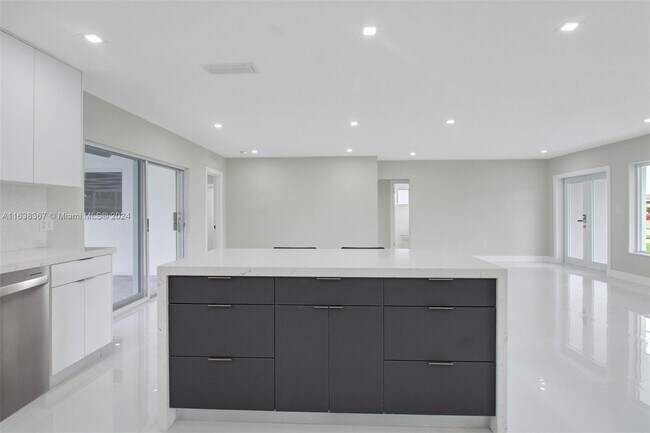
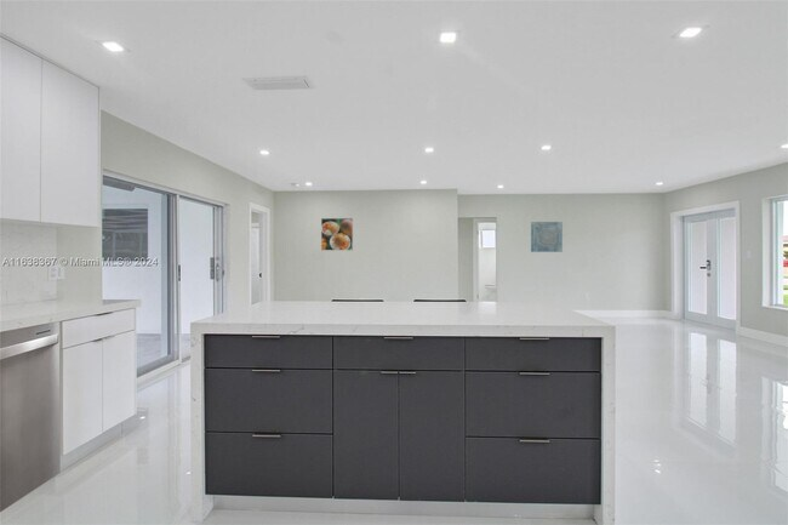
+ wall art (546, 236)
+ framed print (337, 234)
